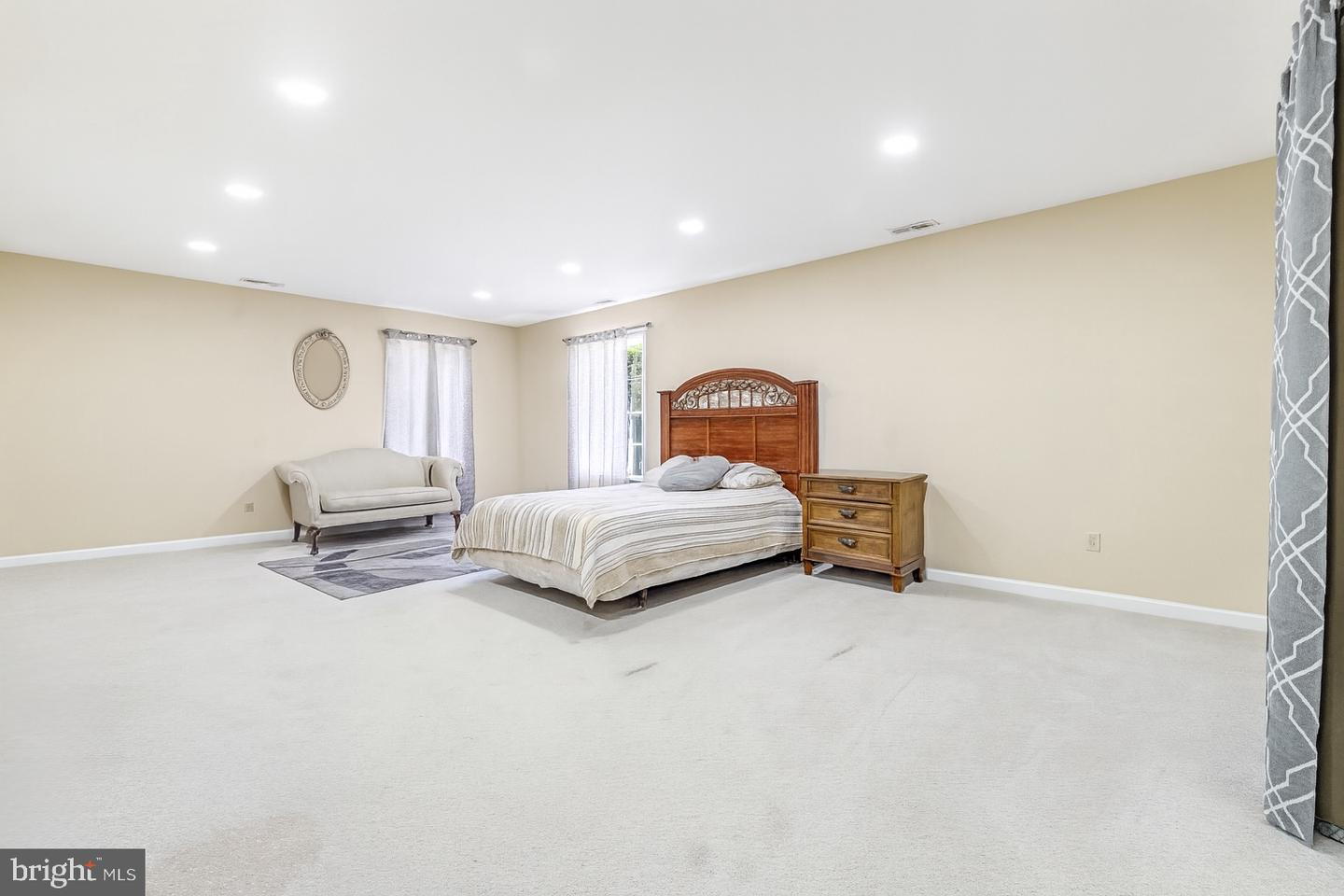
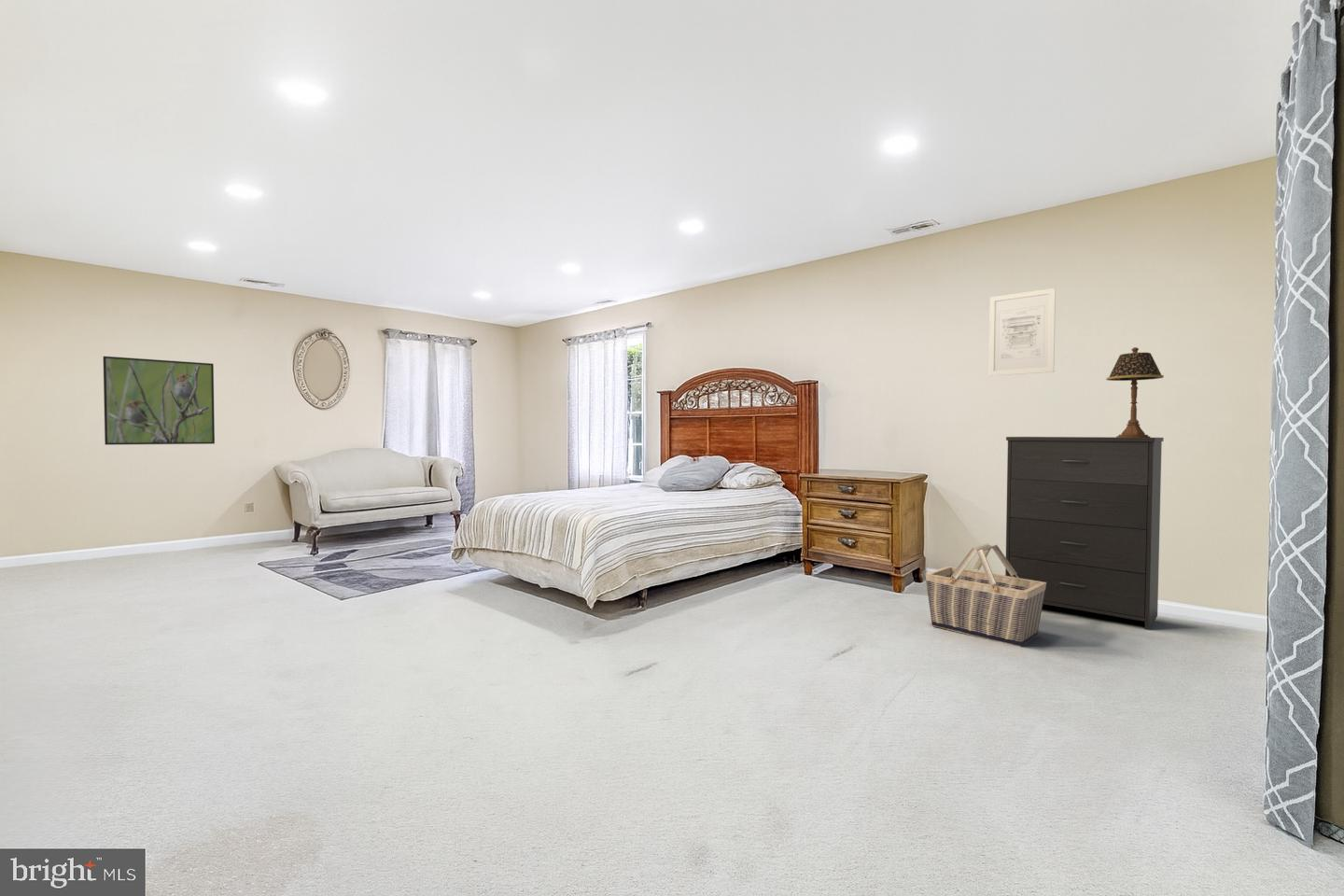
+ table lamp (1133, 392)
+ basket (984, 588)
+ wall art (1021, 333)
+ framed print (161, 402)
+ dresser (1080, 524)
